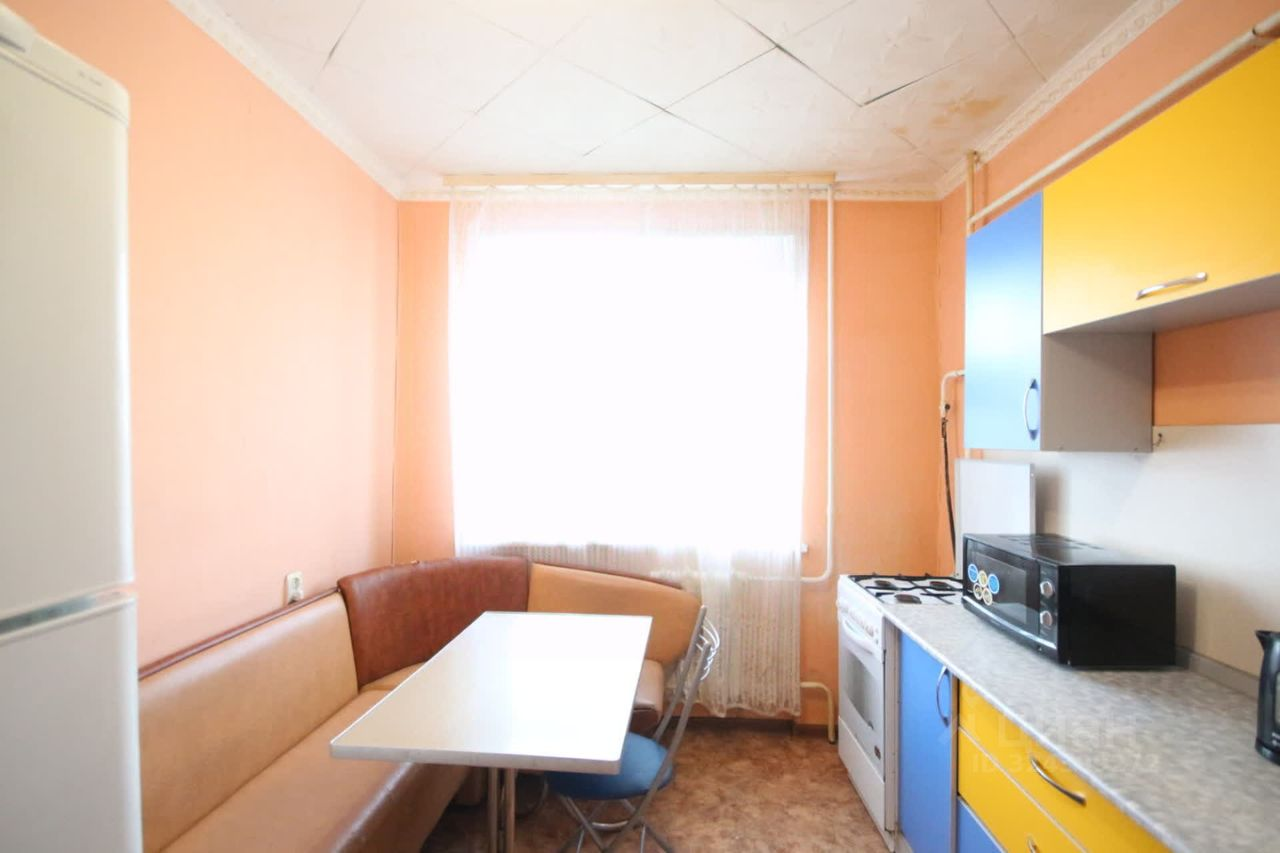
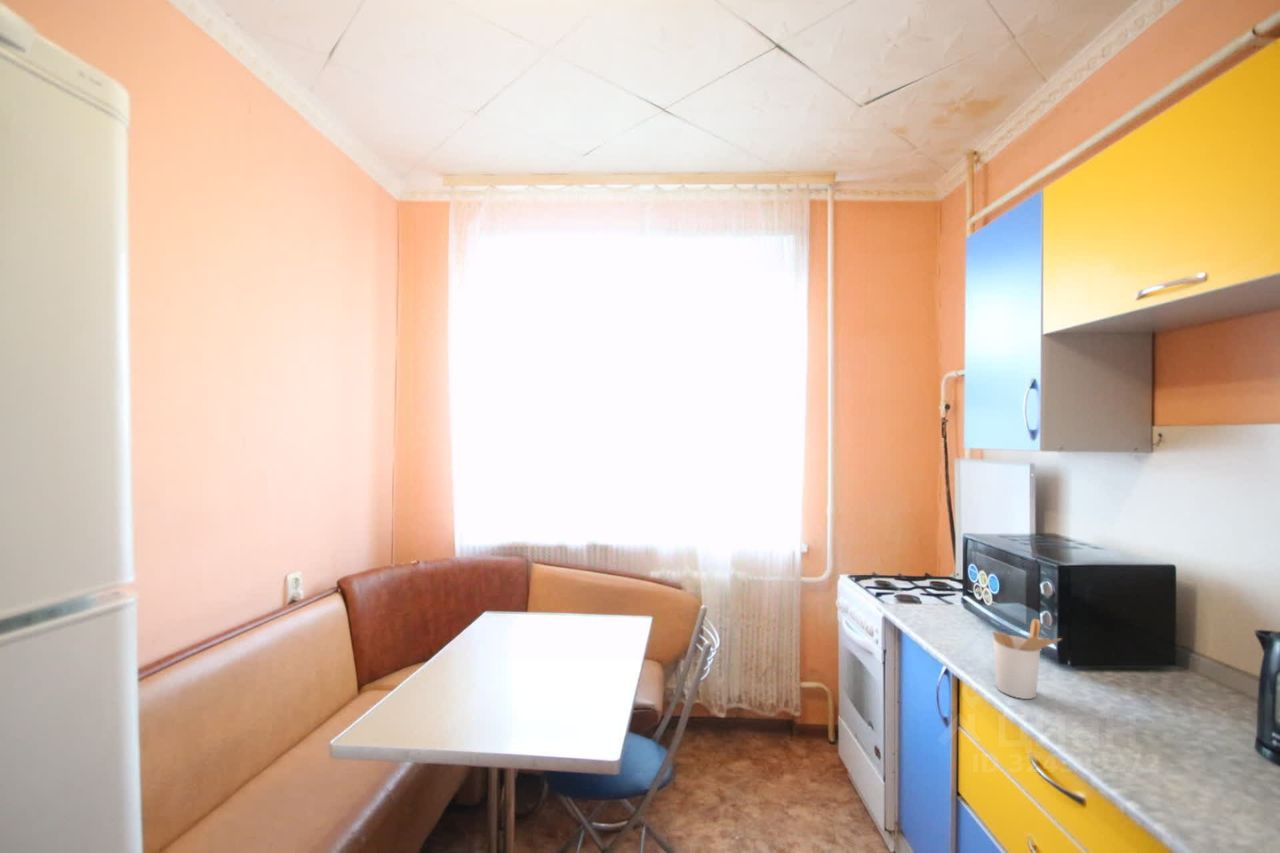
+ utensil holder (1024, 659)
